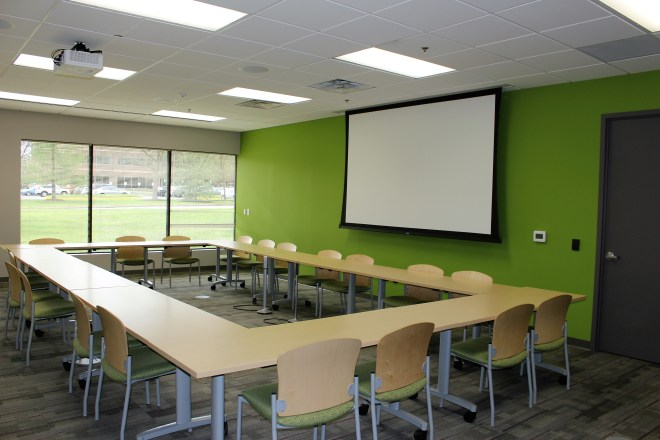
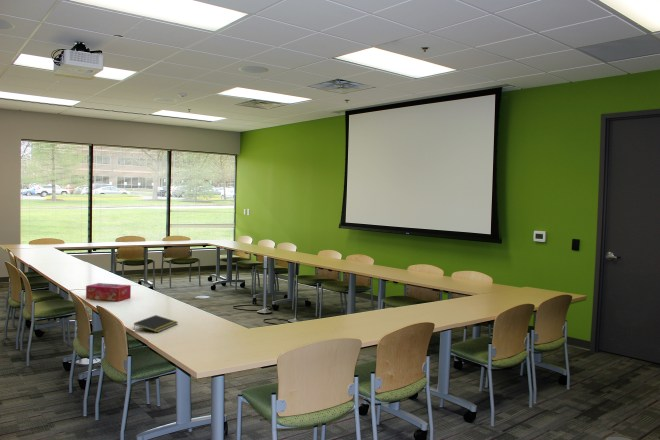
+ notepad (156, 323)
+ tissue box (108, 291)
